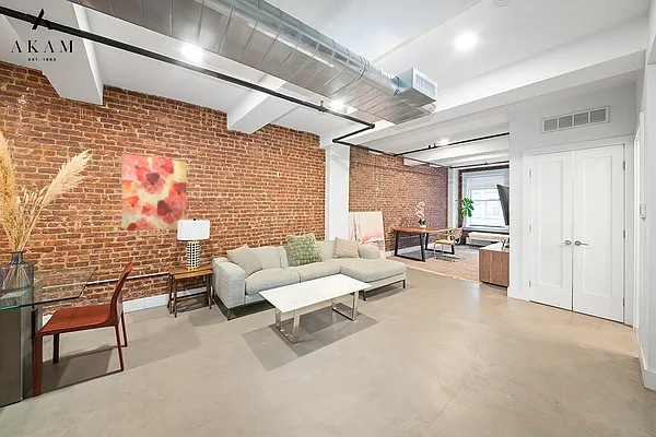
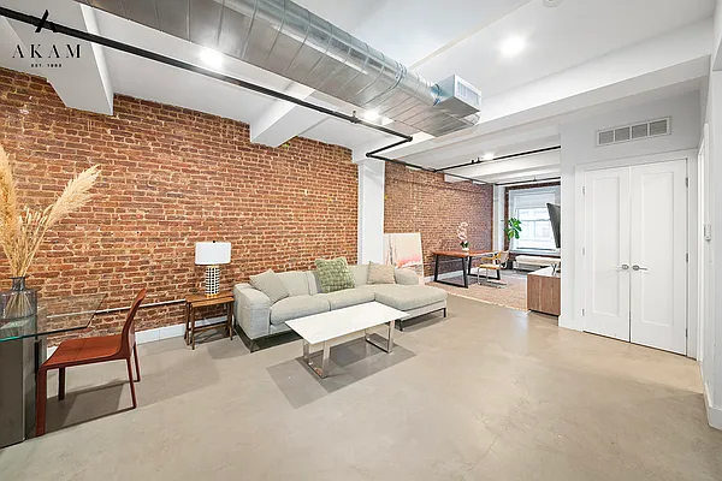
- wall art (155, 193)
